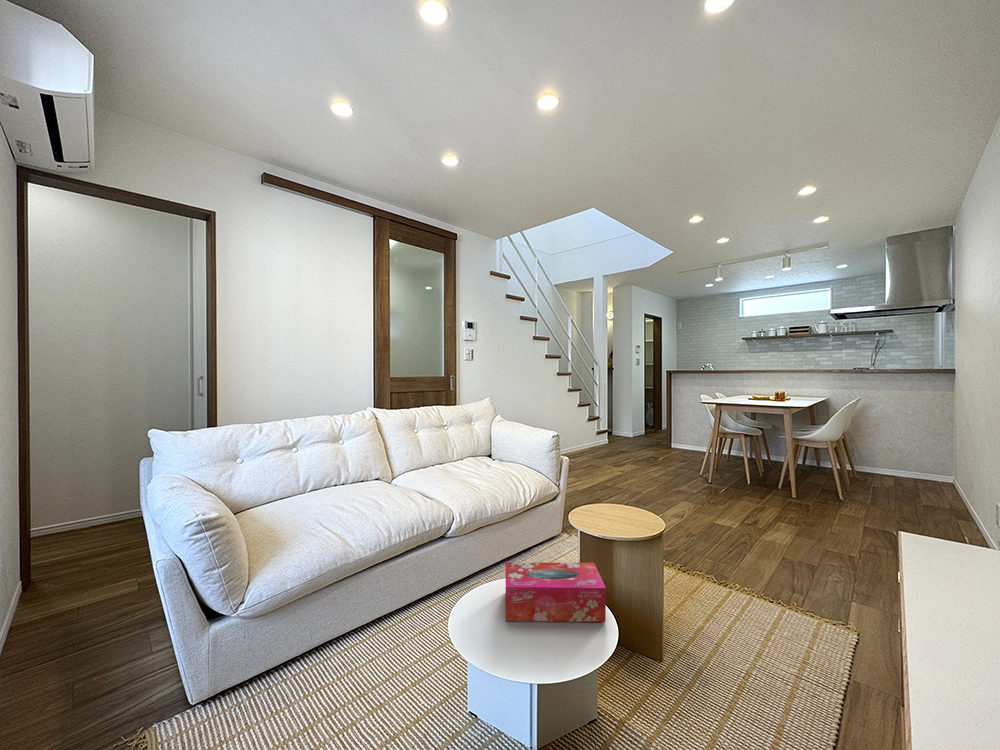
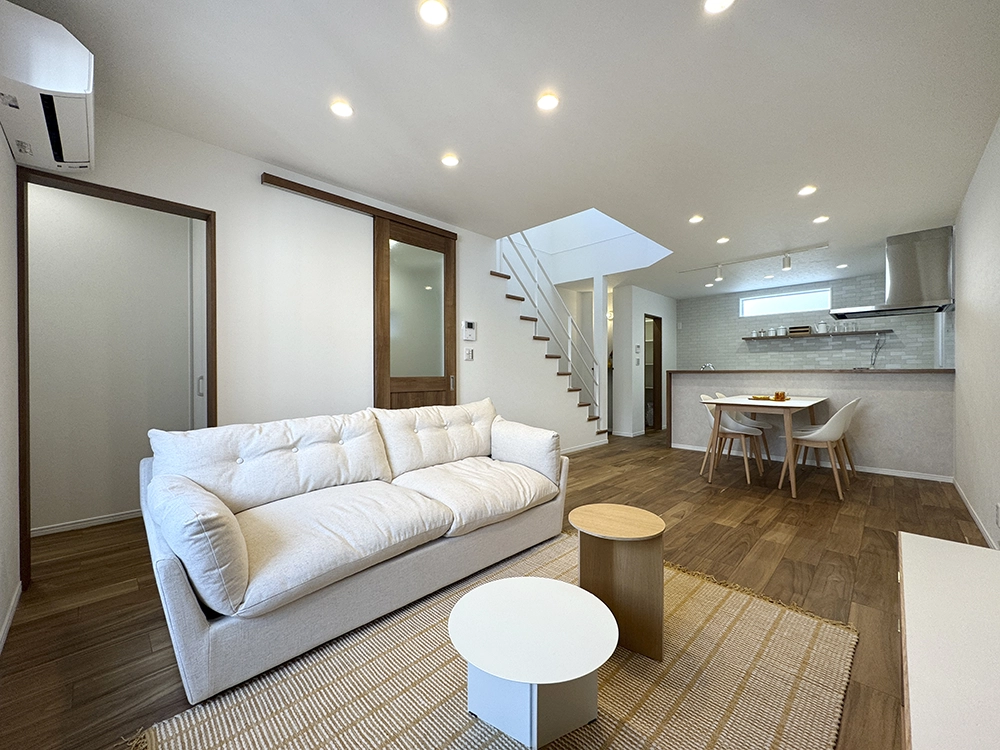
- tissue box (552, 590)
